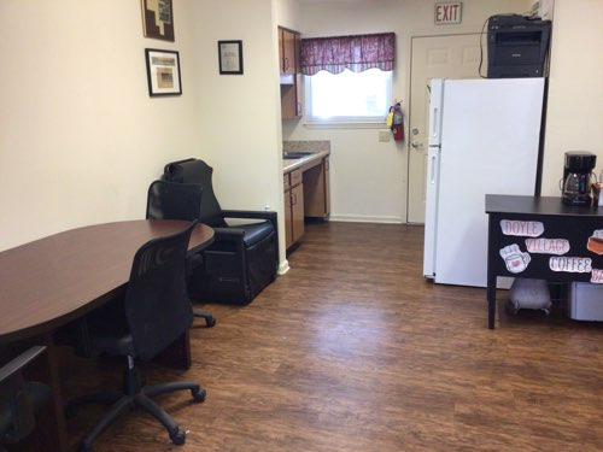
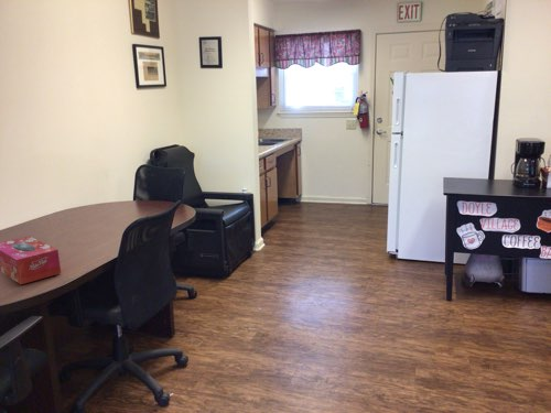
+ tissue box (24, 258)
